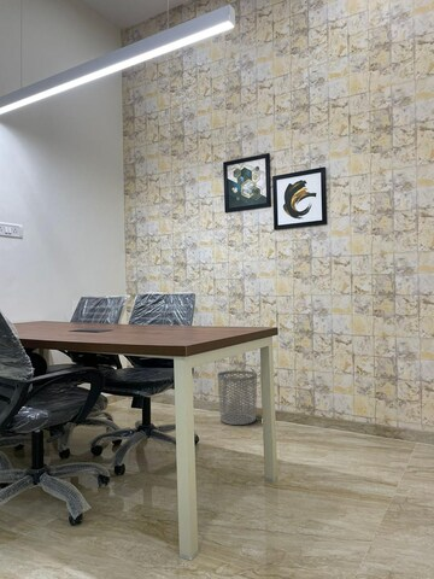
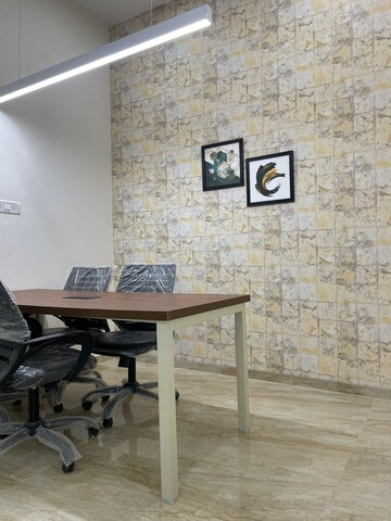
- waste bin (237, 397)
